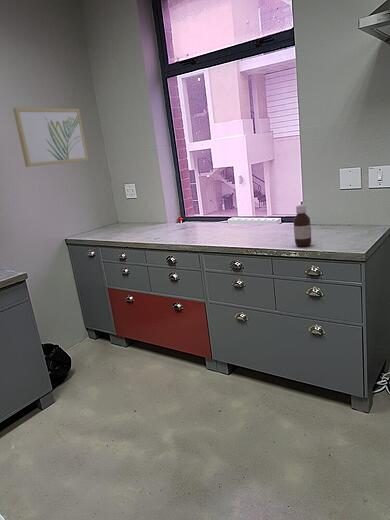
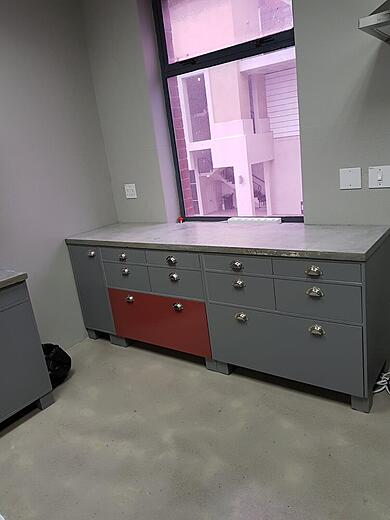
- wall art (53, 136)
- bottle (302, 225)
